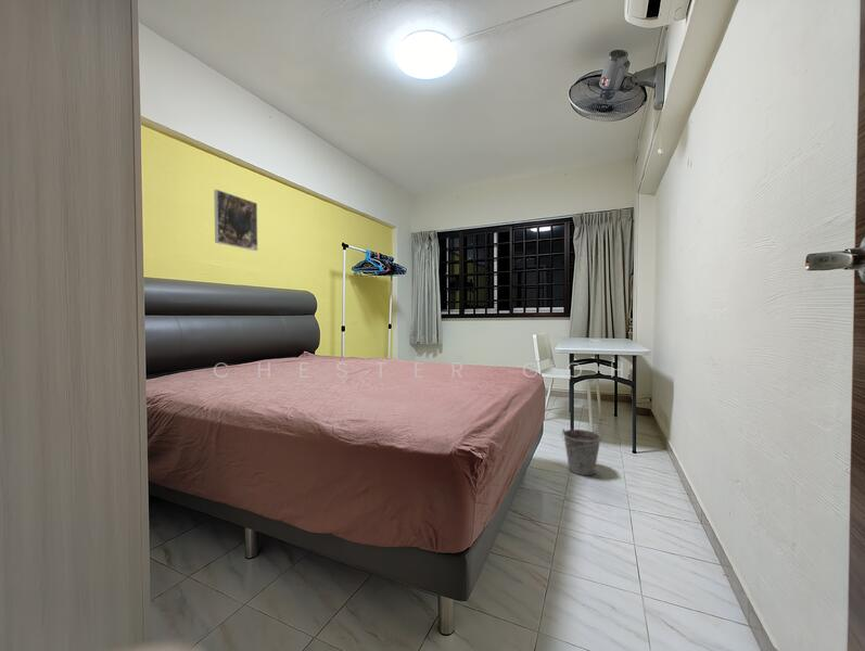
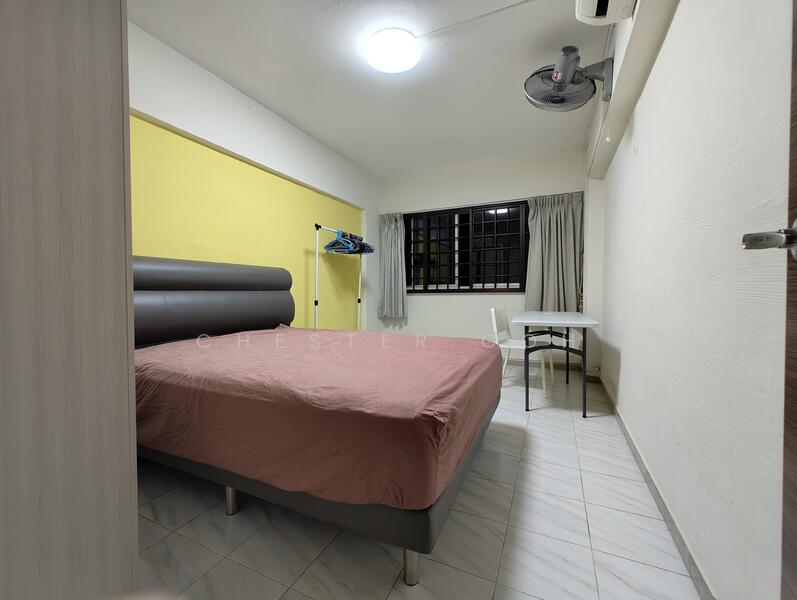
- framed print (237, 221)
- bucket (581, 451)
